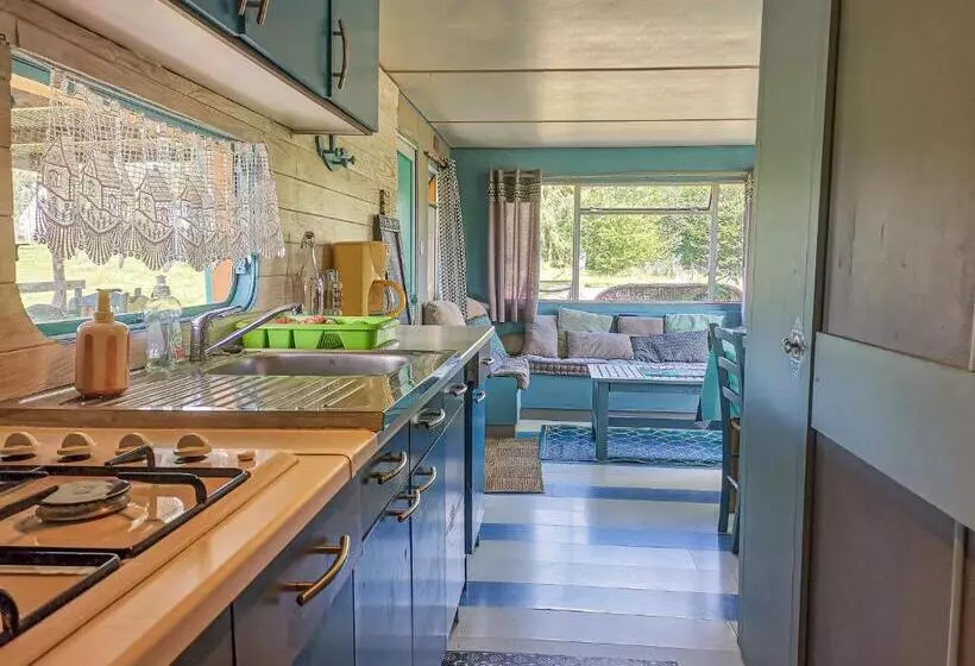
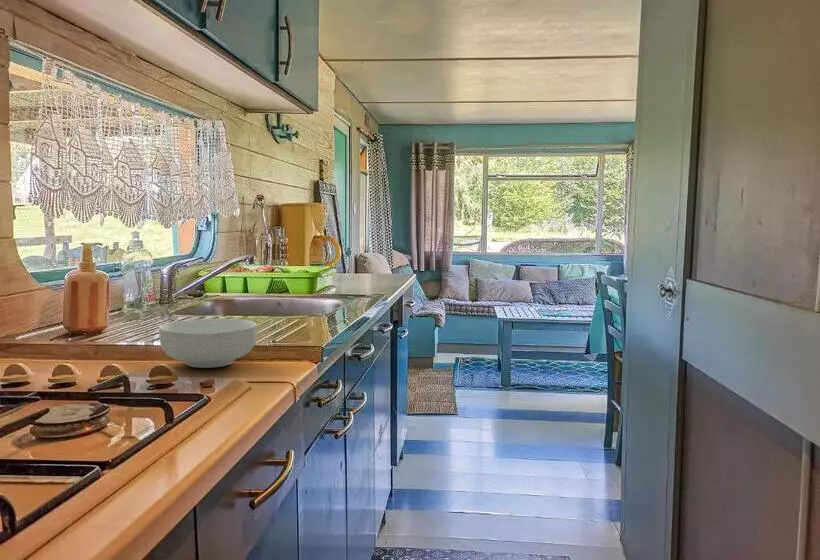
+ cereal bowl (209, 343)
